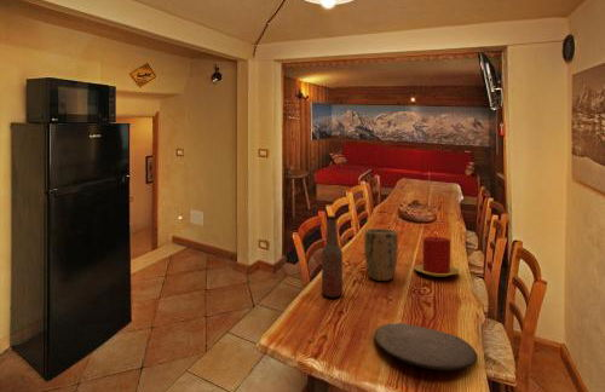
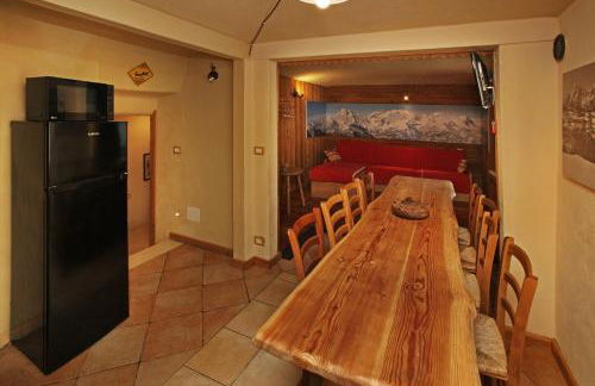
- plant pot (380, 254)
- plate (422, 342)
- candle (436, 255)
- bottle (332, 255)
